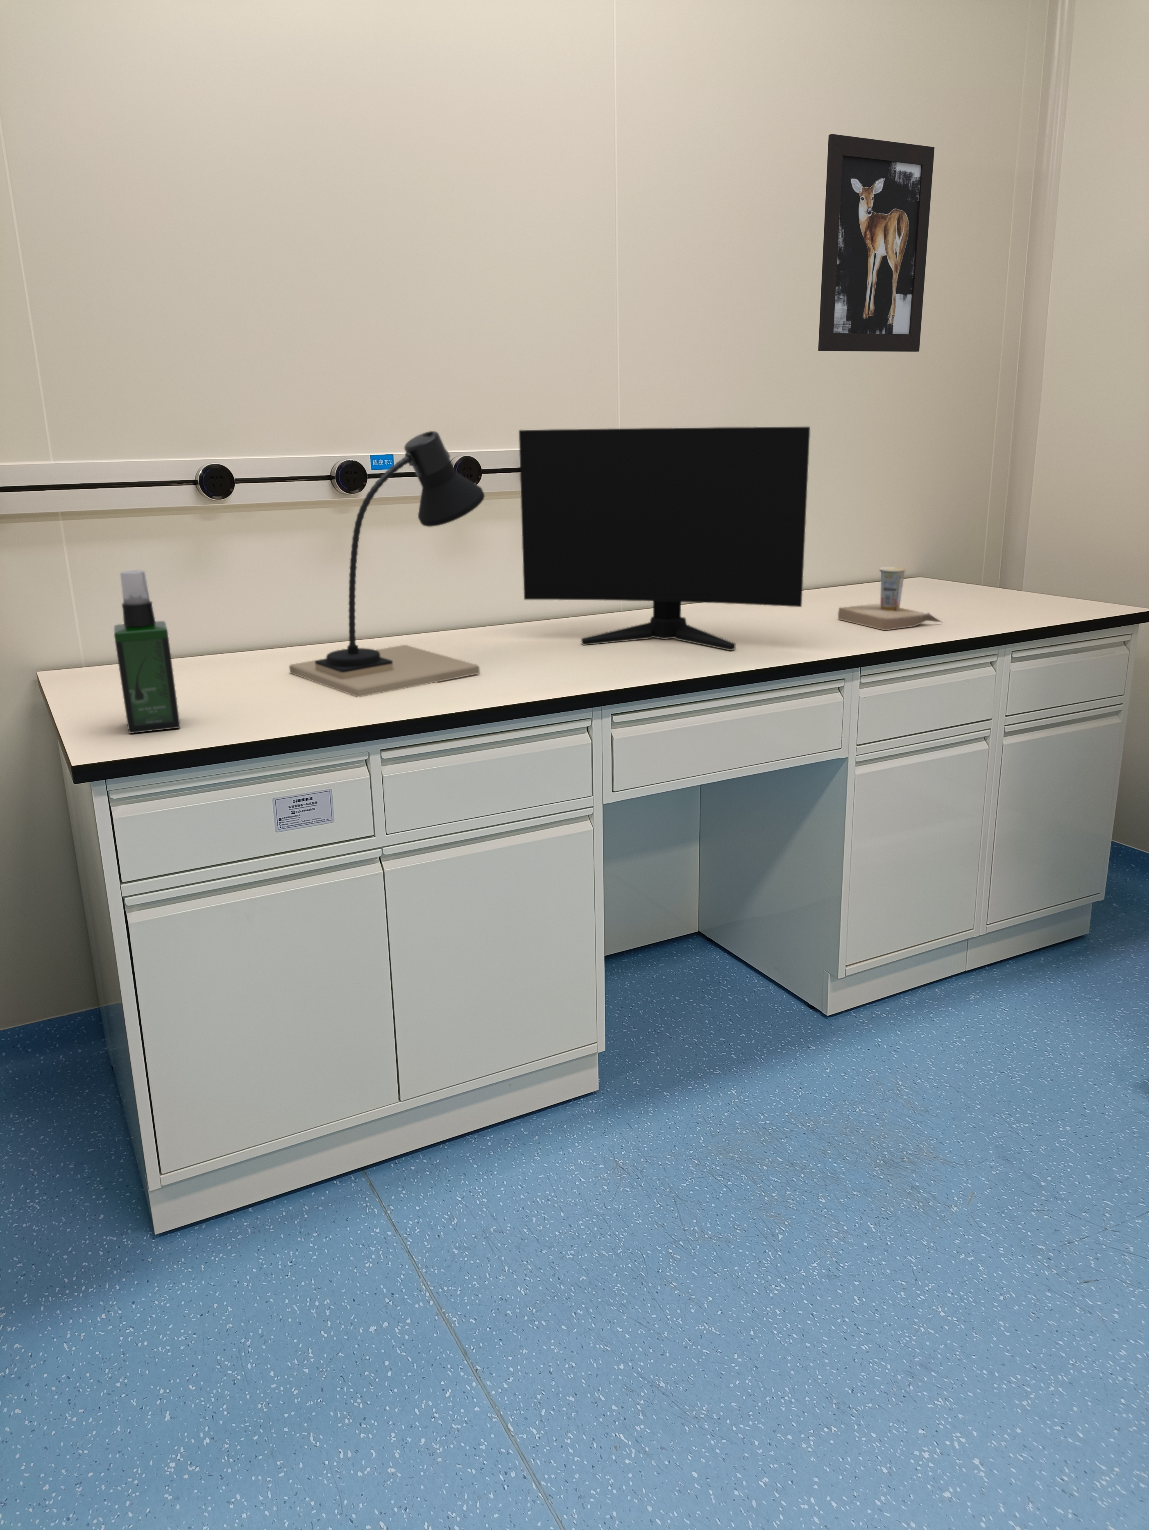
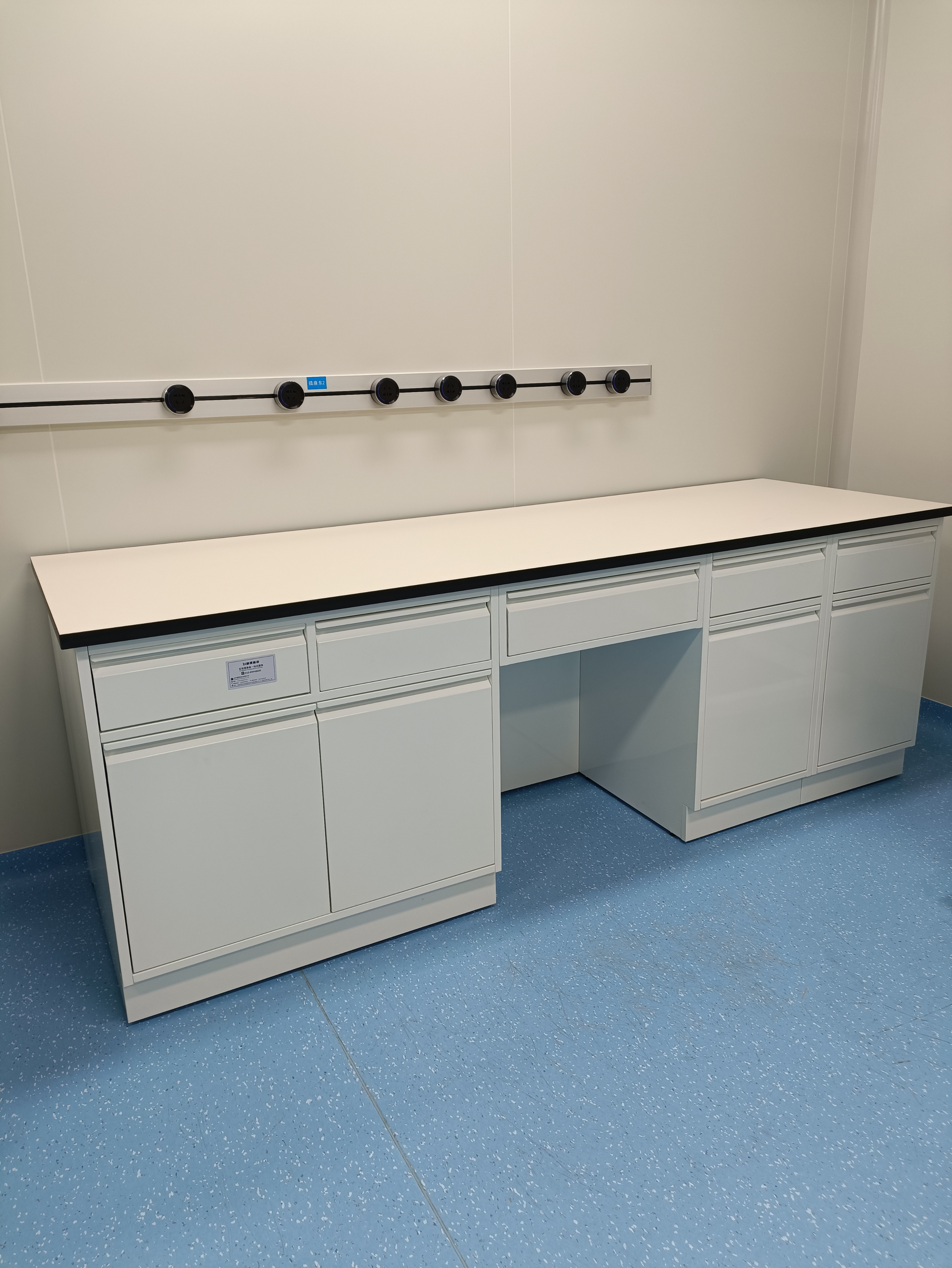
- spray bottle (144, 649)
- computer monitor (664, 536)
- cup (892, 595)
- desk lamp (422, 525)
- wall art (876, 249)
